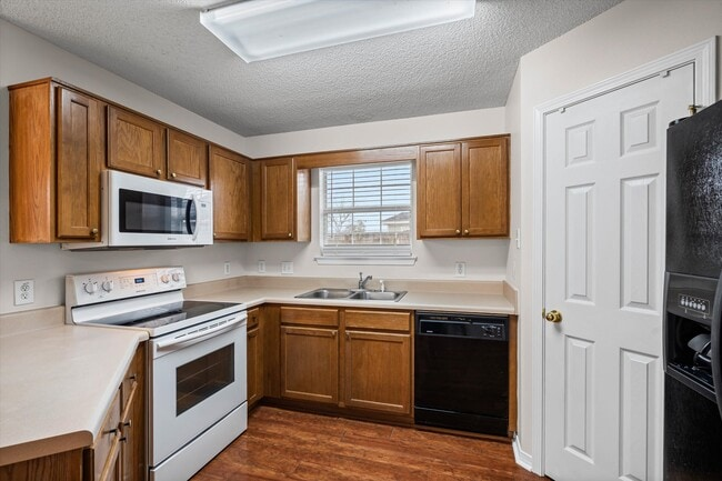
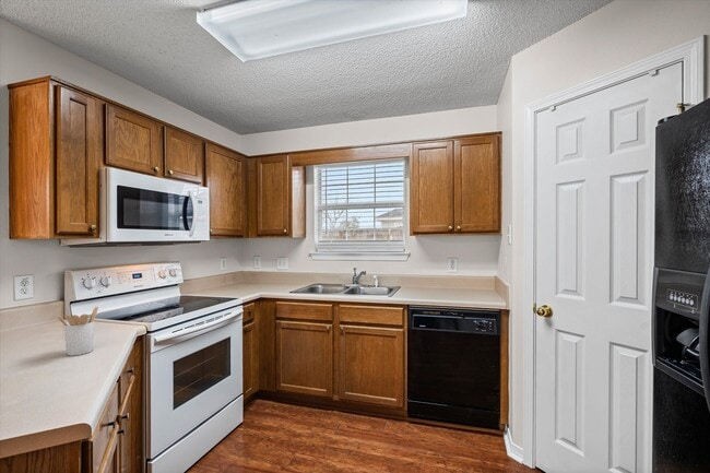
+ utensil holder (79, 331)
